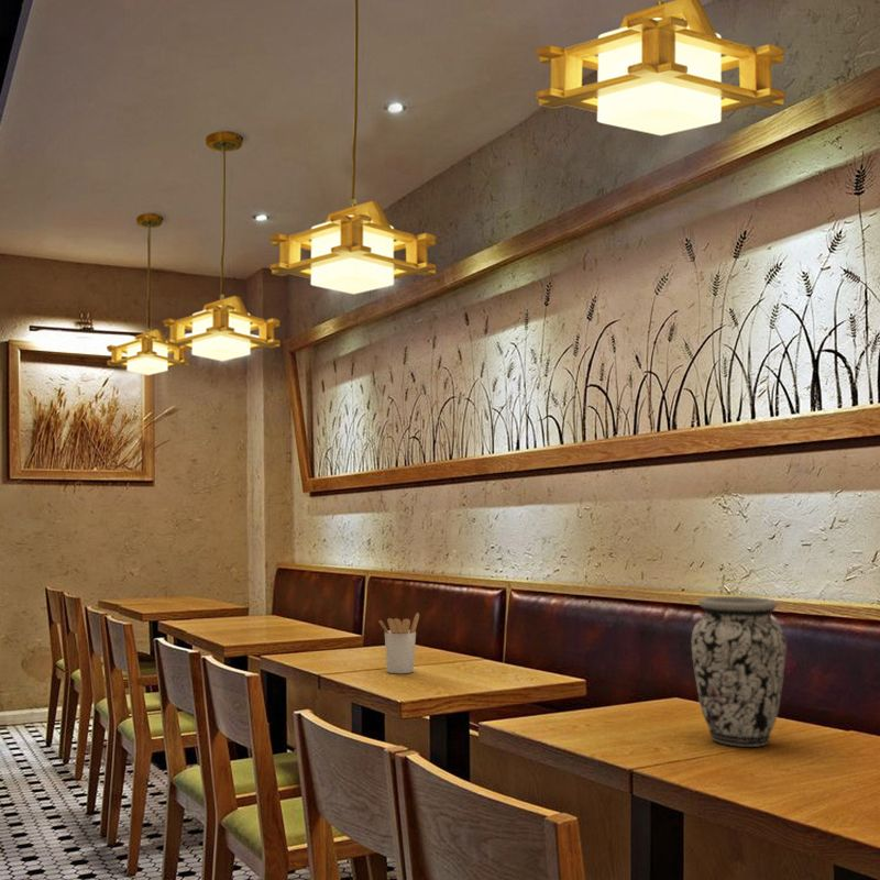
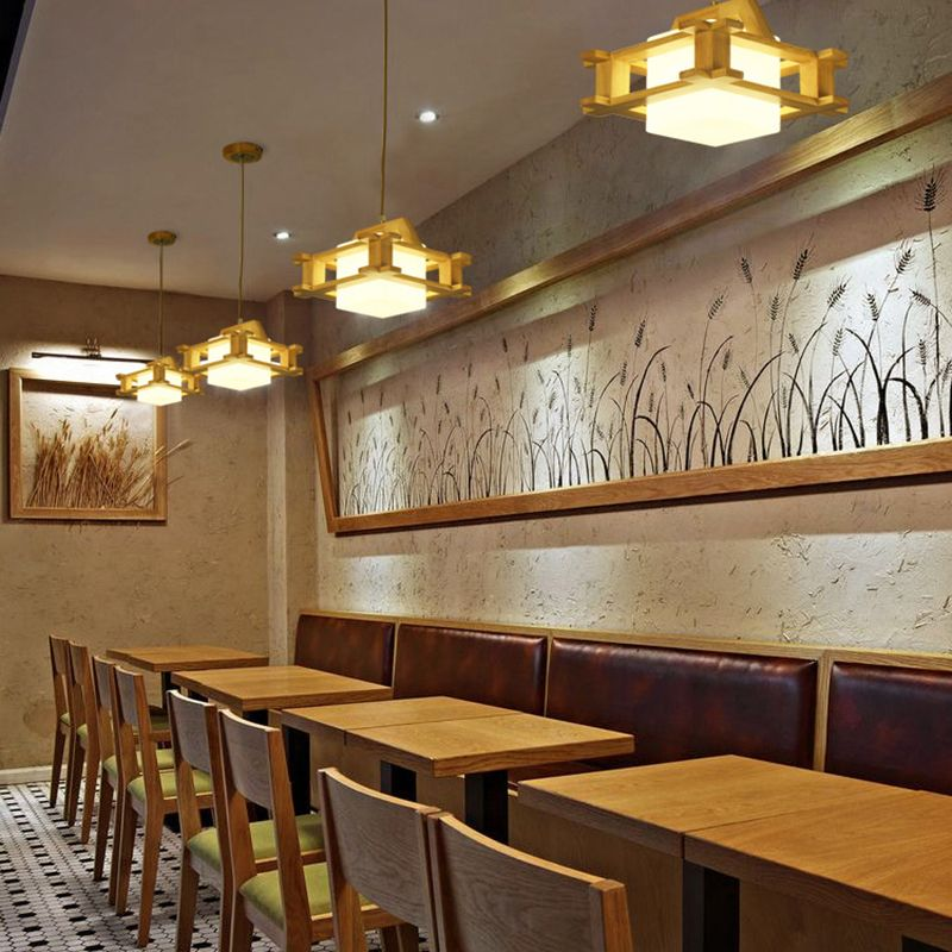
- utensil holder (399, 642)
- vase (738, 670)
